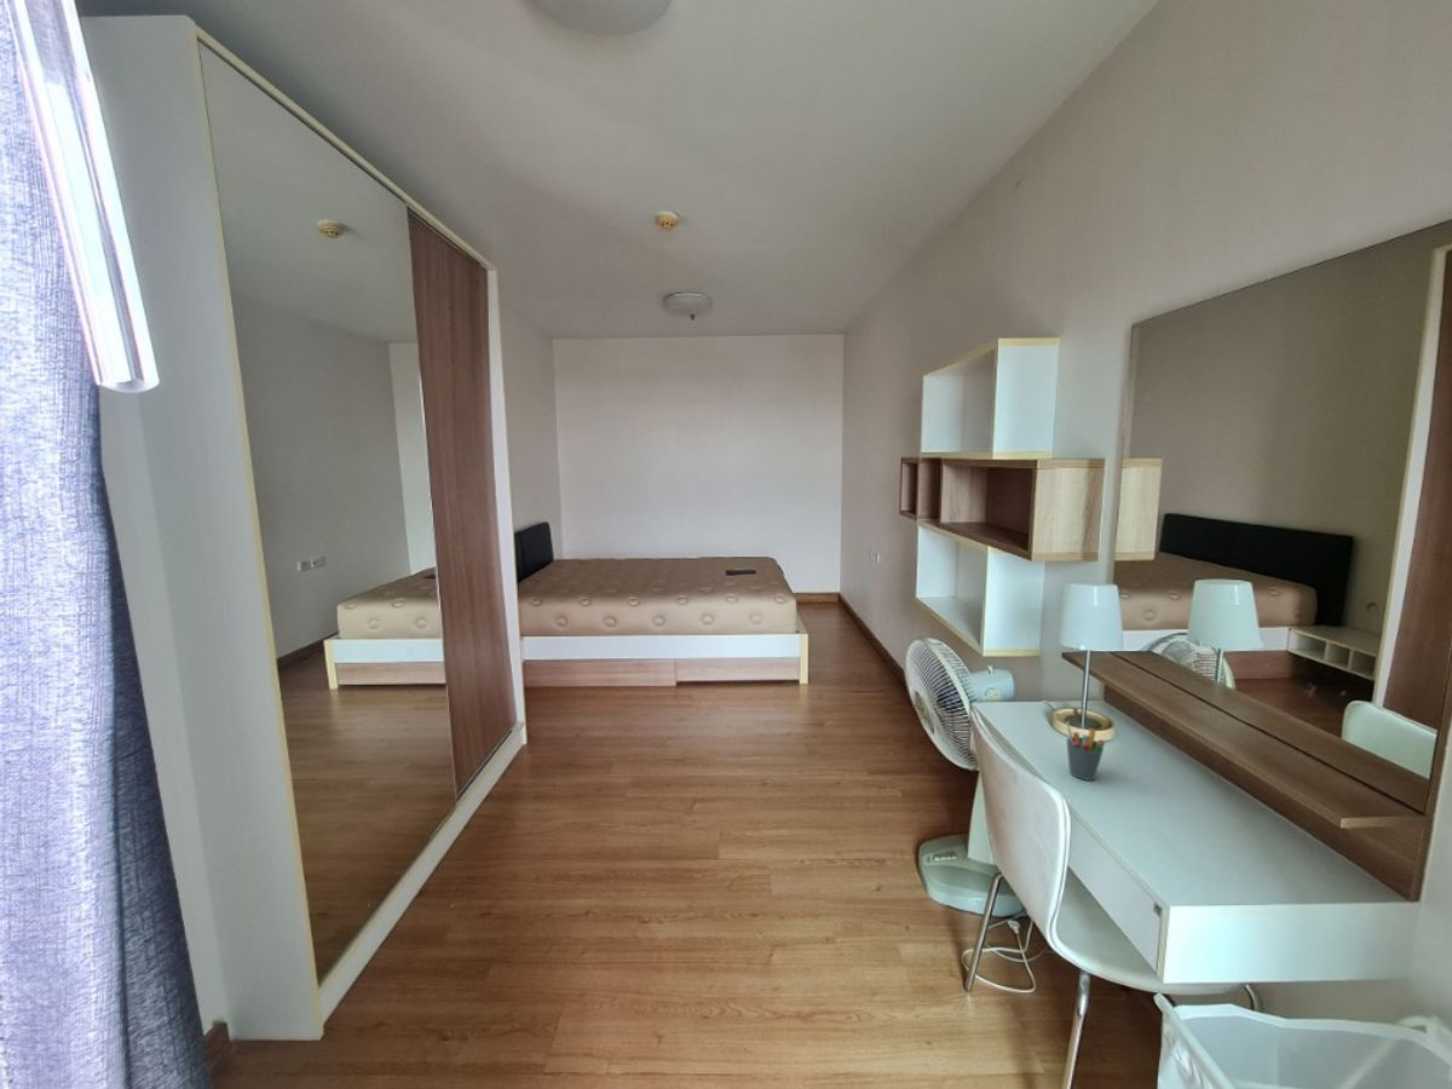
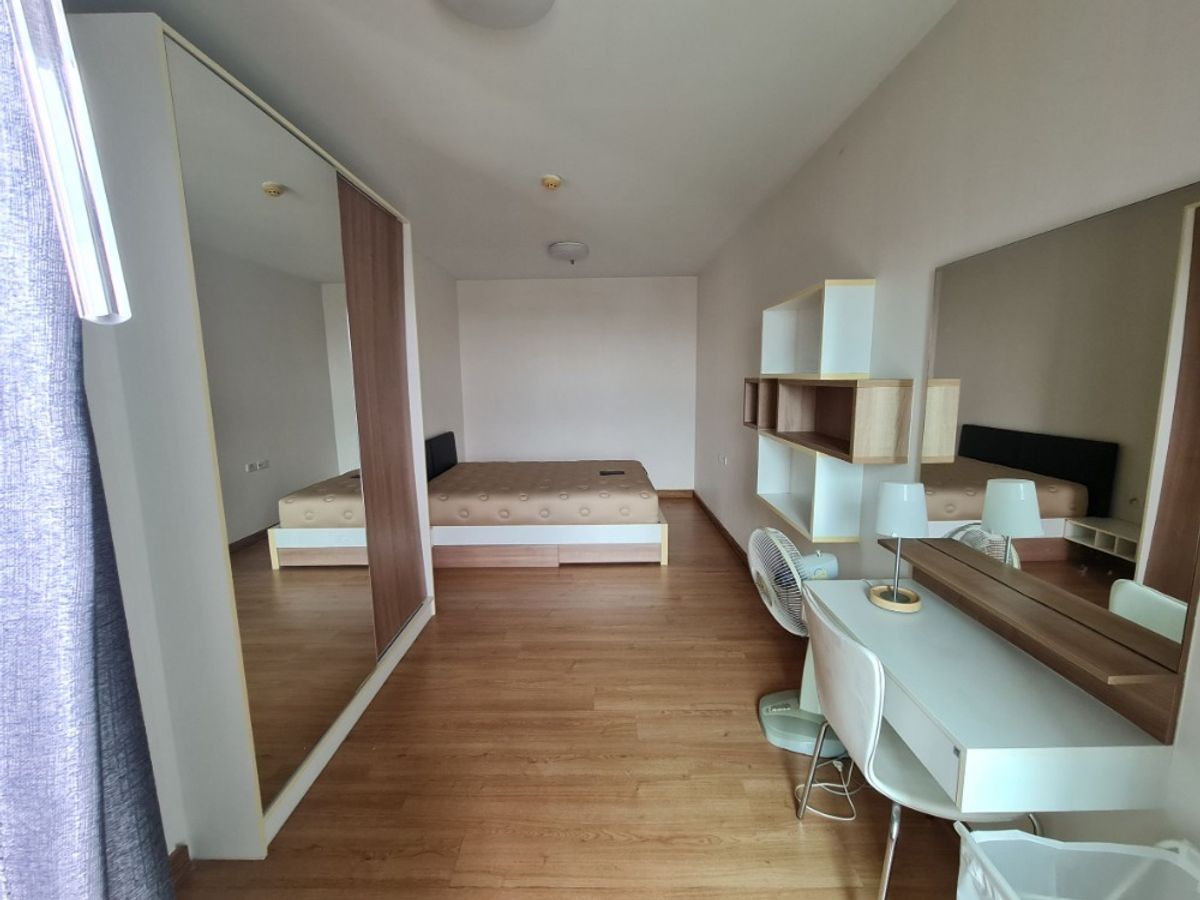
- pen holder (1084, 750)
